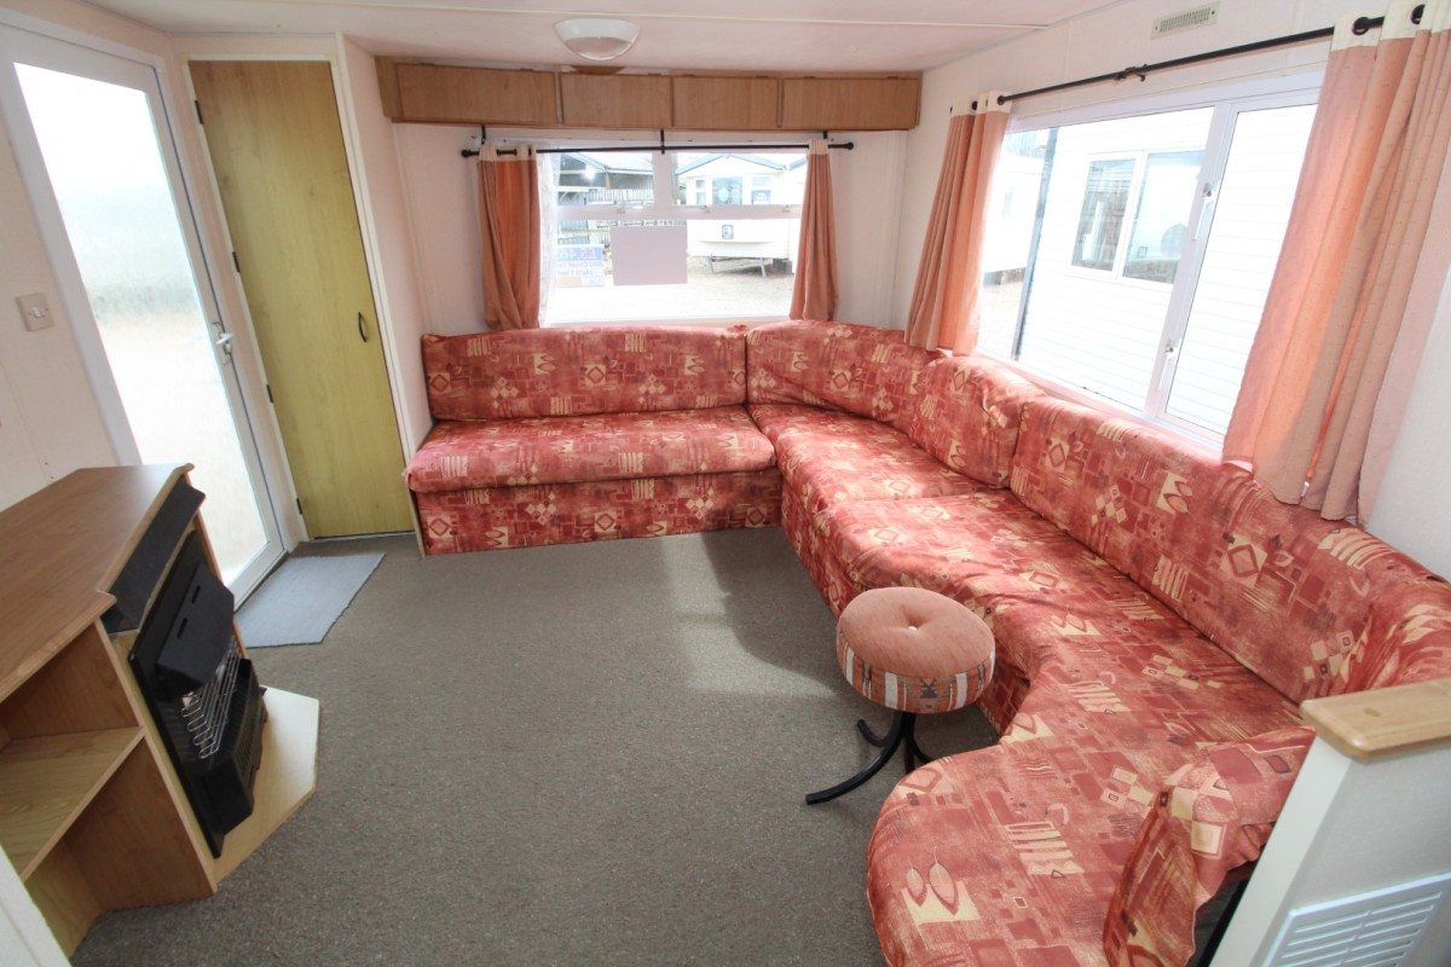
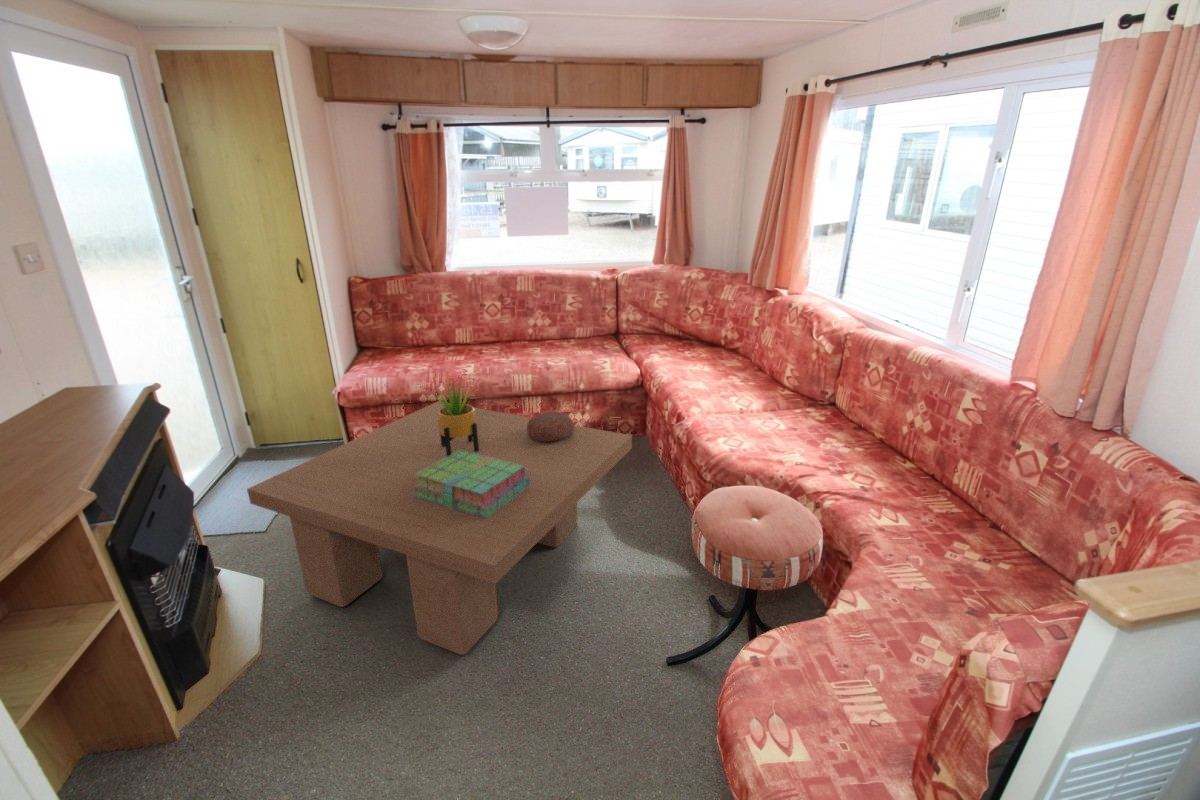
+ decorative bowl (550, 424)
+ stack of books (471, 480)
+ potted plant (456, 415)
+ coffee table (463, 512)
